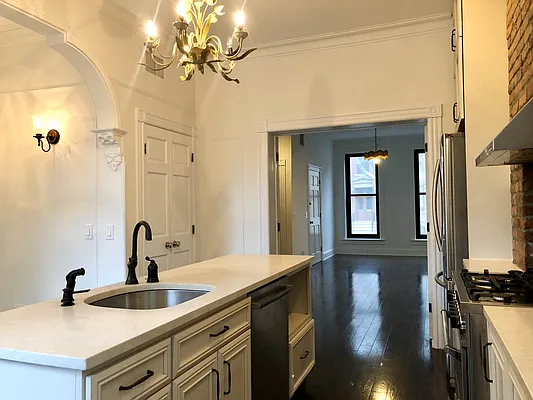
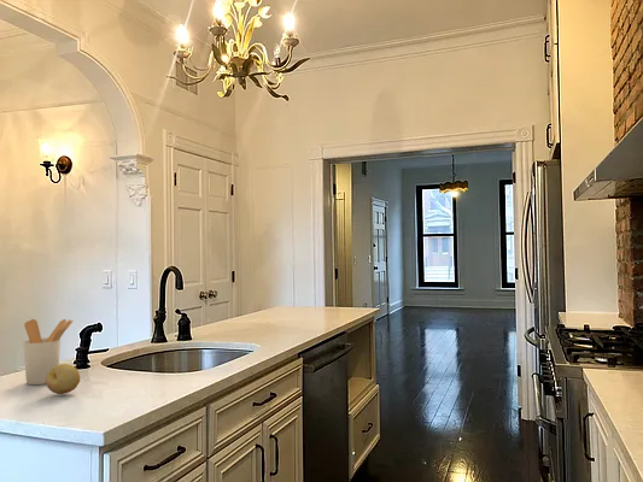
+ utensil holder (49, 348)
+ fruit (63, 378)
